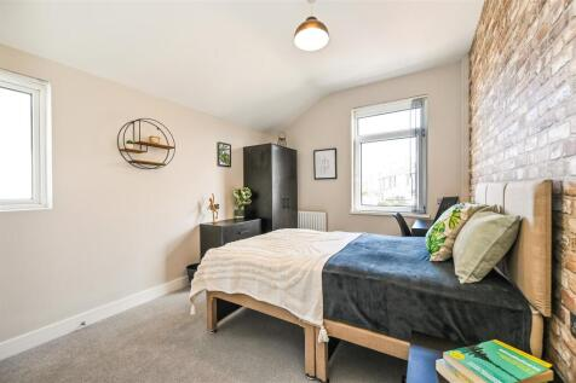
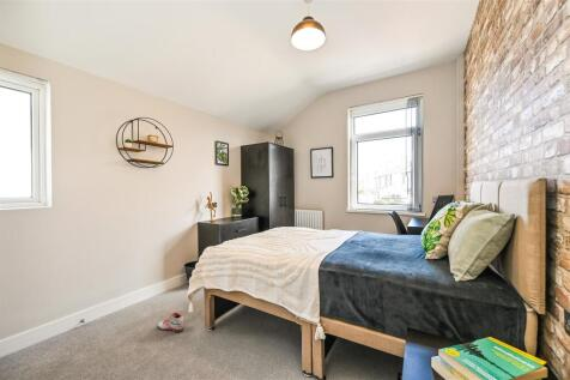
+ sneaker (170, 320)
